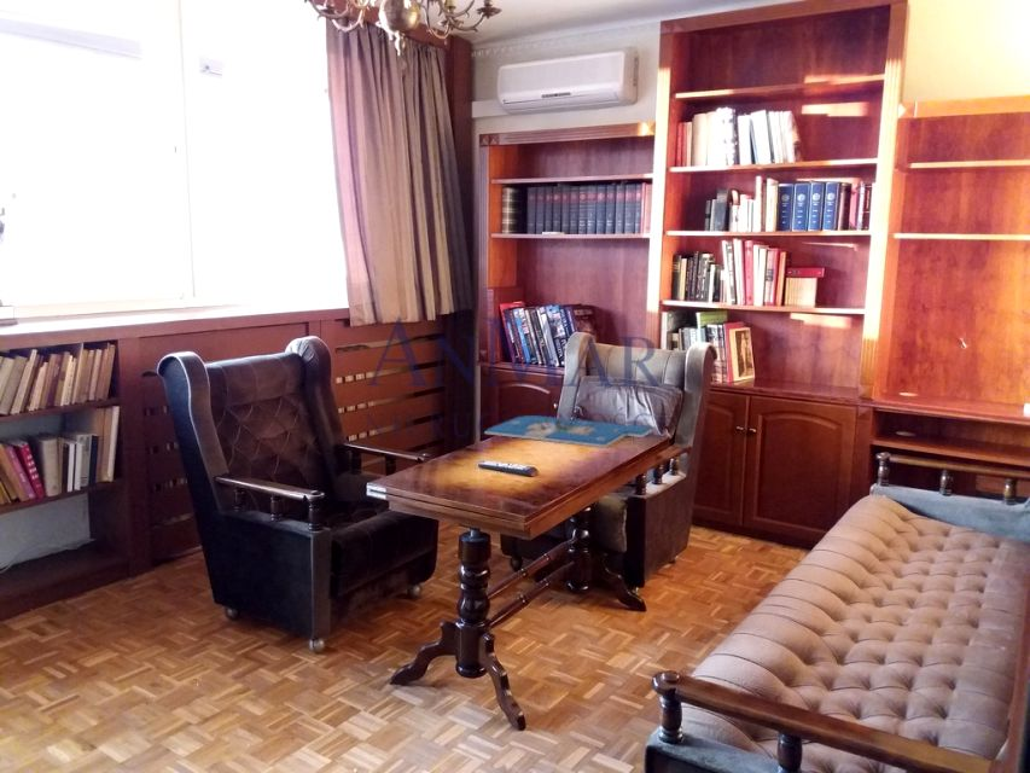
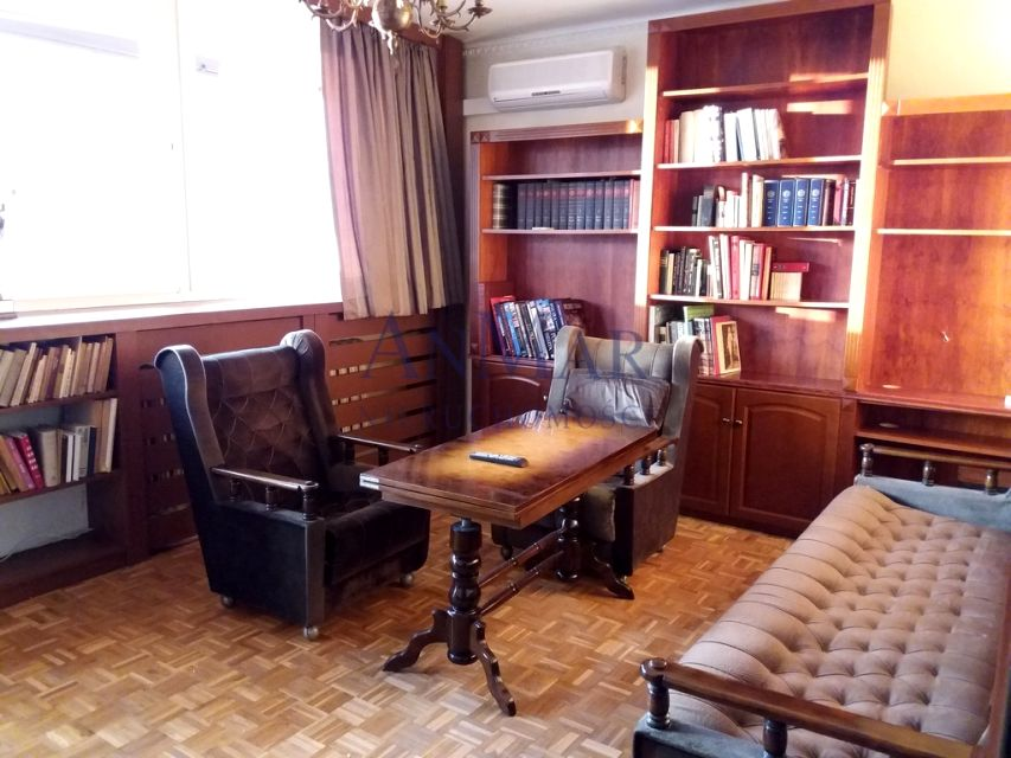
- board game (569, 426)
